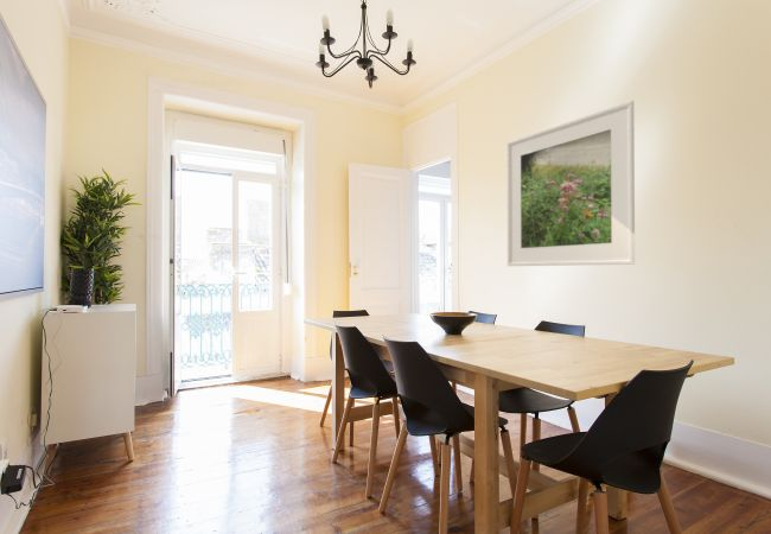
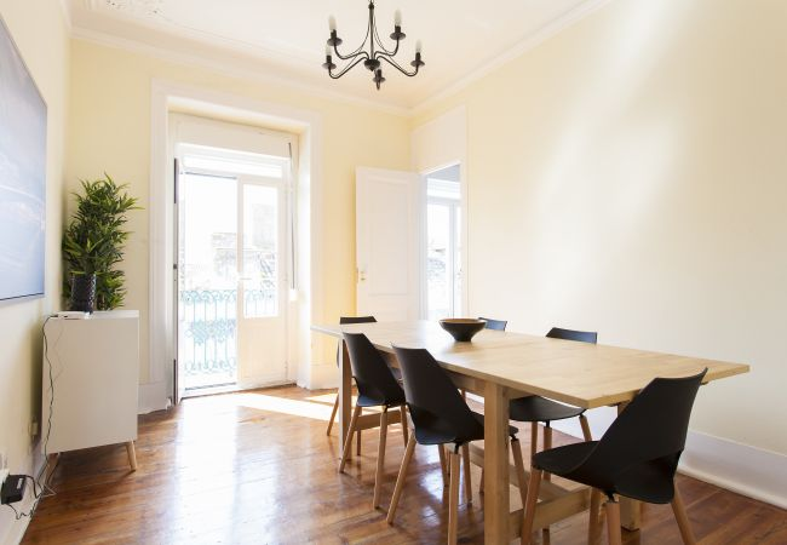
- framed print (561, 195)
